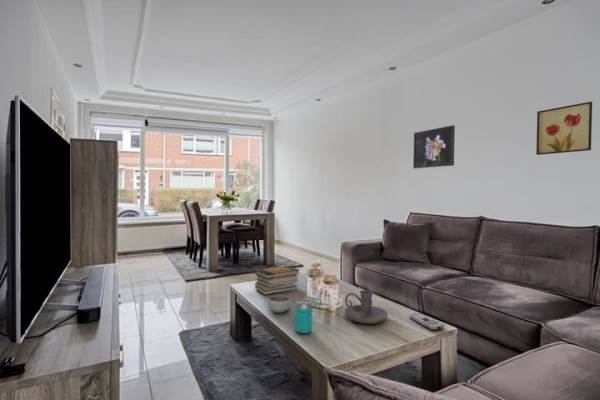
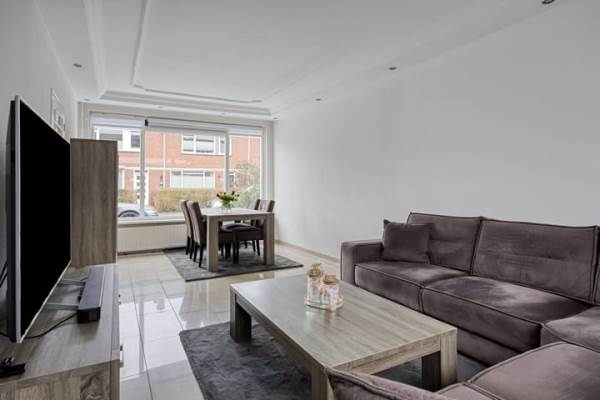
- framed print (432, 148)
- beverage can (303, 316)
- book stack (277, 279)
- bowl (279, 304)
- candle holder (362, 304)
- wall art (563, 129)
- remote control (425, 321)
